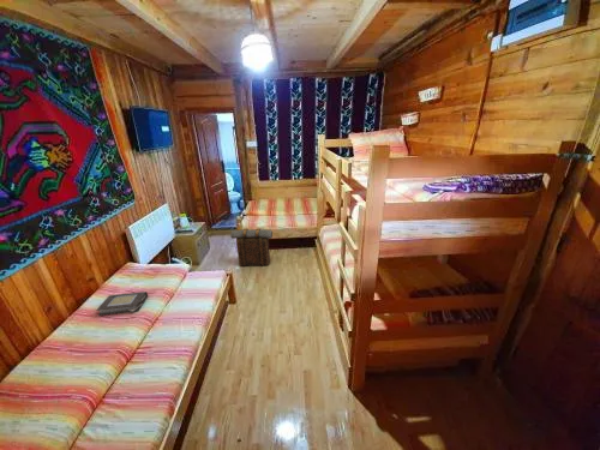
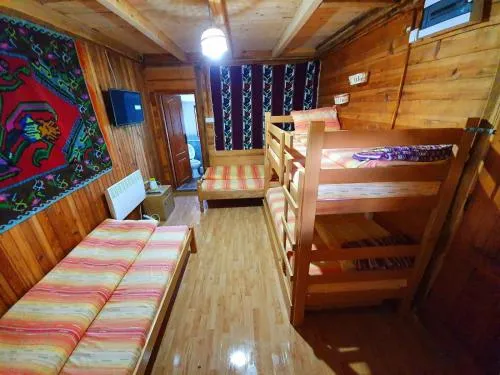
- book (121, 302)
- backpack (253, 246)
